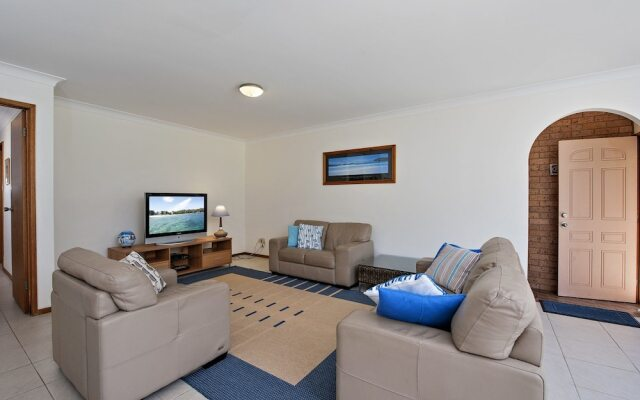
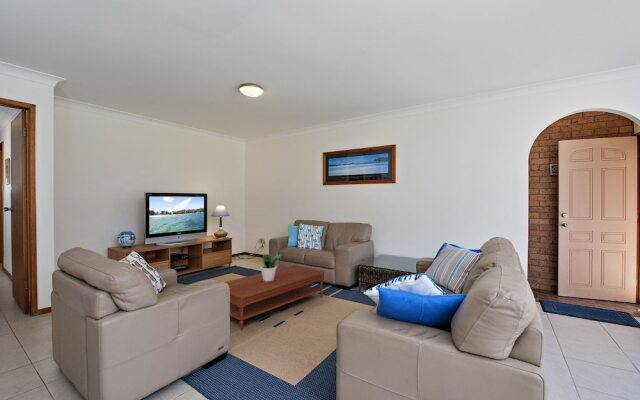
+ potted plant (270, 267)
+ coffee table (272, 292)
